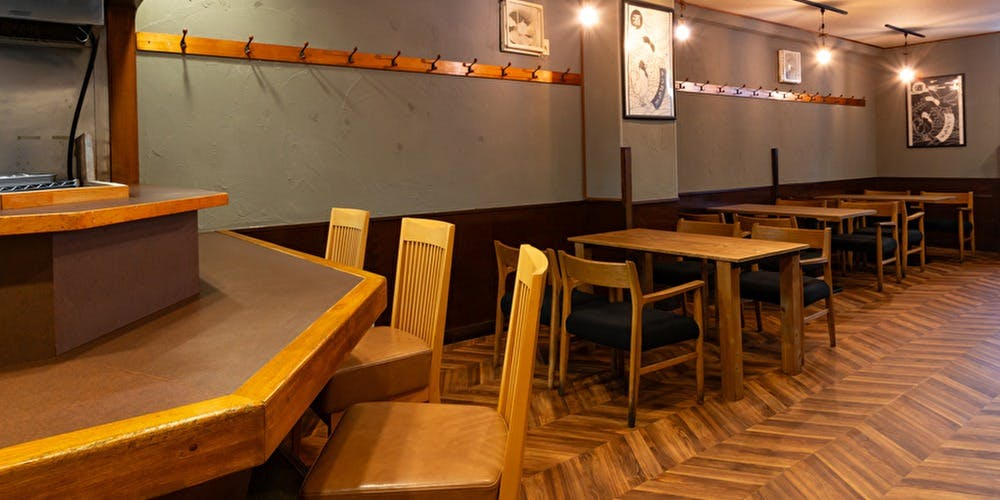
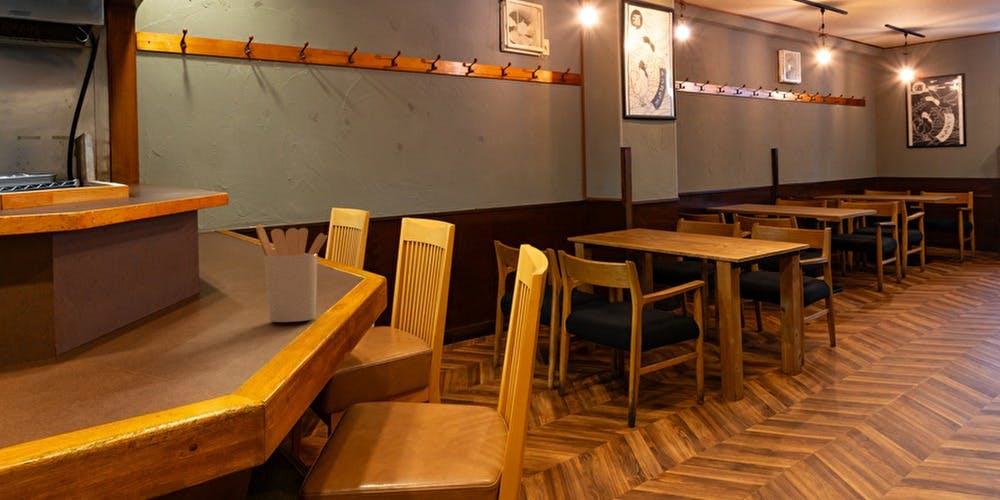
+ utensil holder (290, 270)
